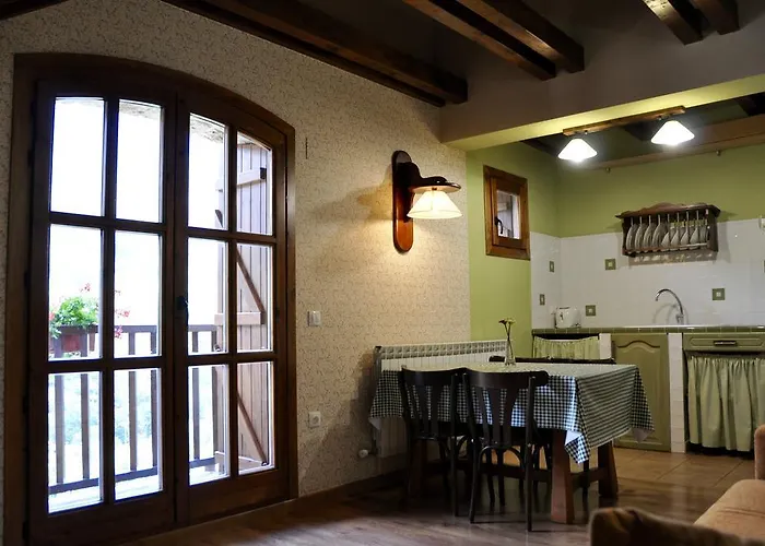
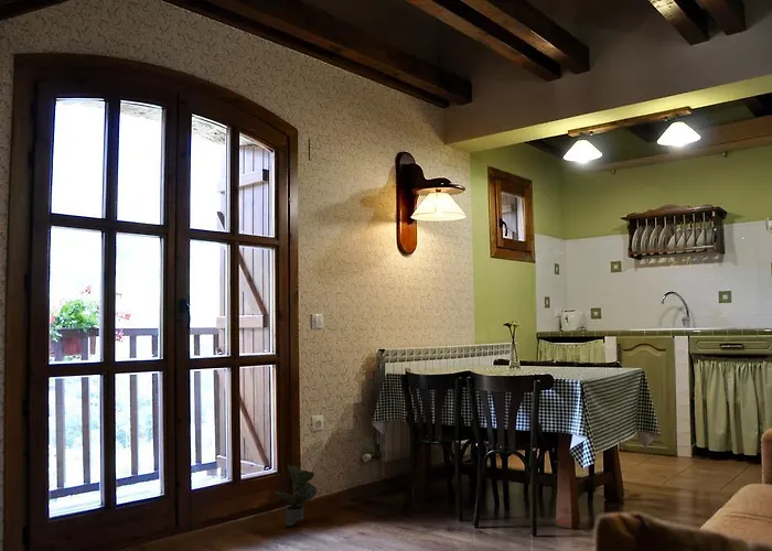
+ potted plant (298, 496)
